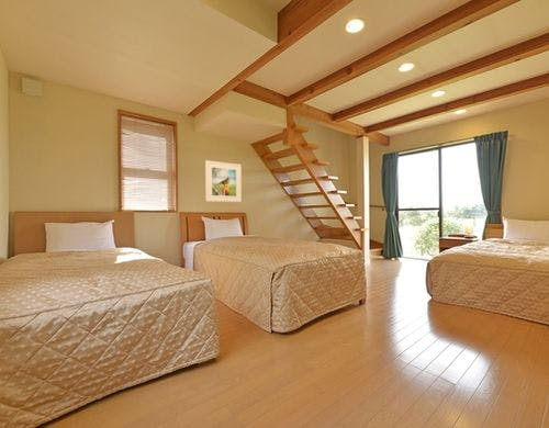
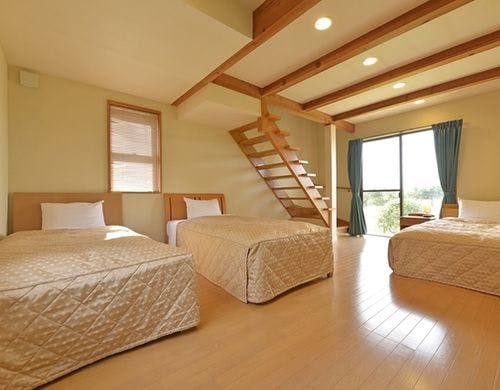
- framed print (224, 182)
